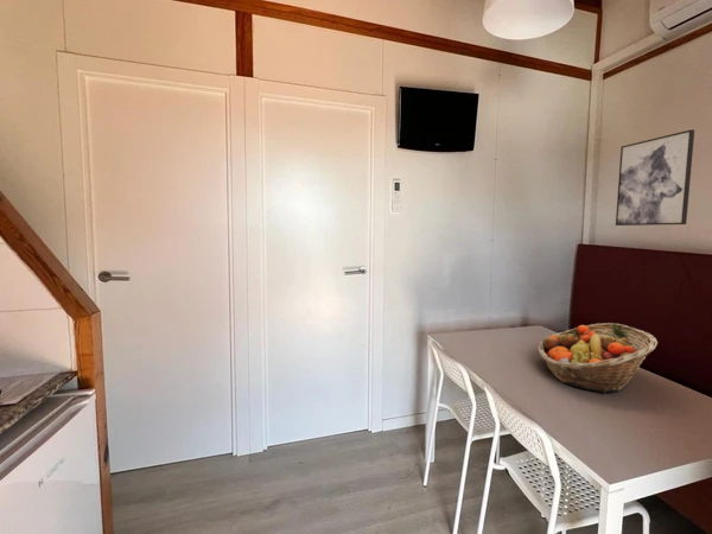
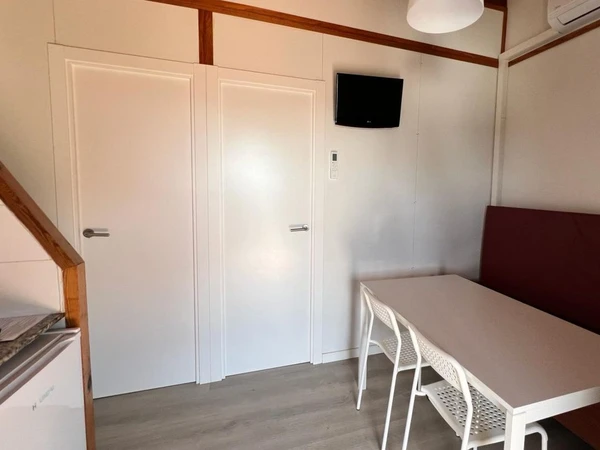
- wall art (650, 182)
- fruit basket (591, 352)
